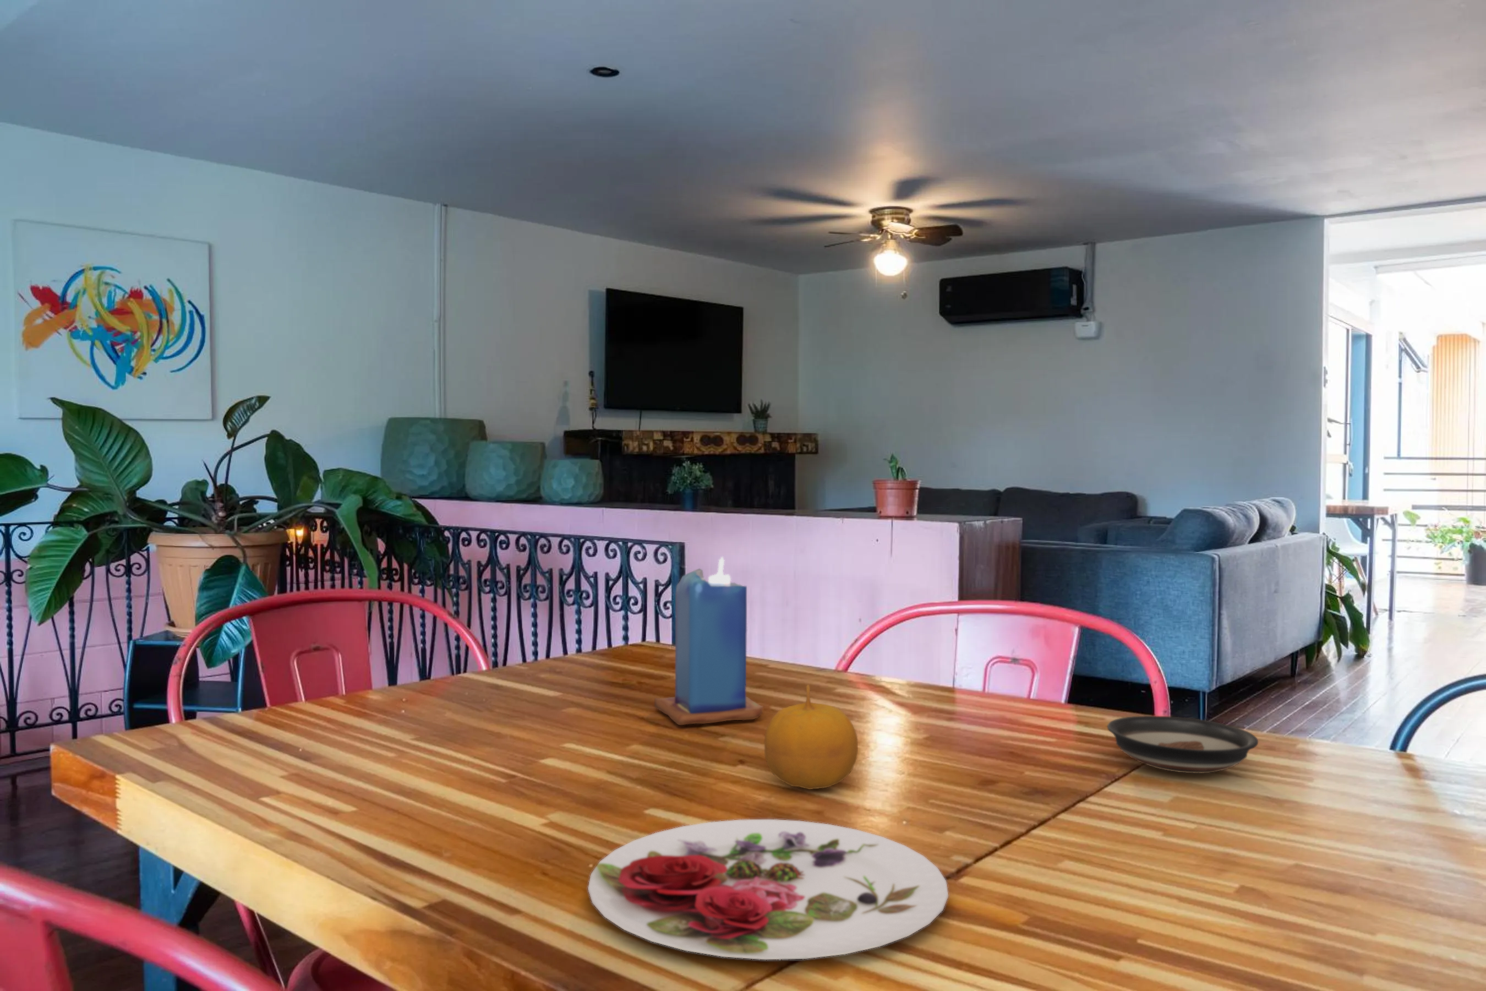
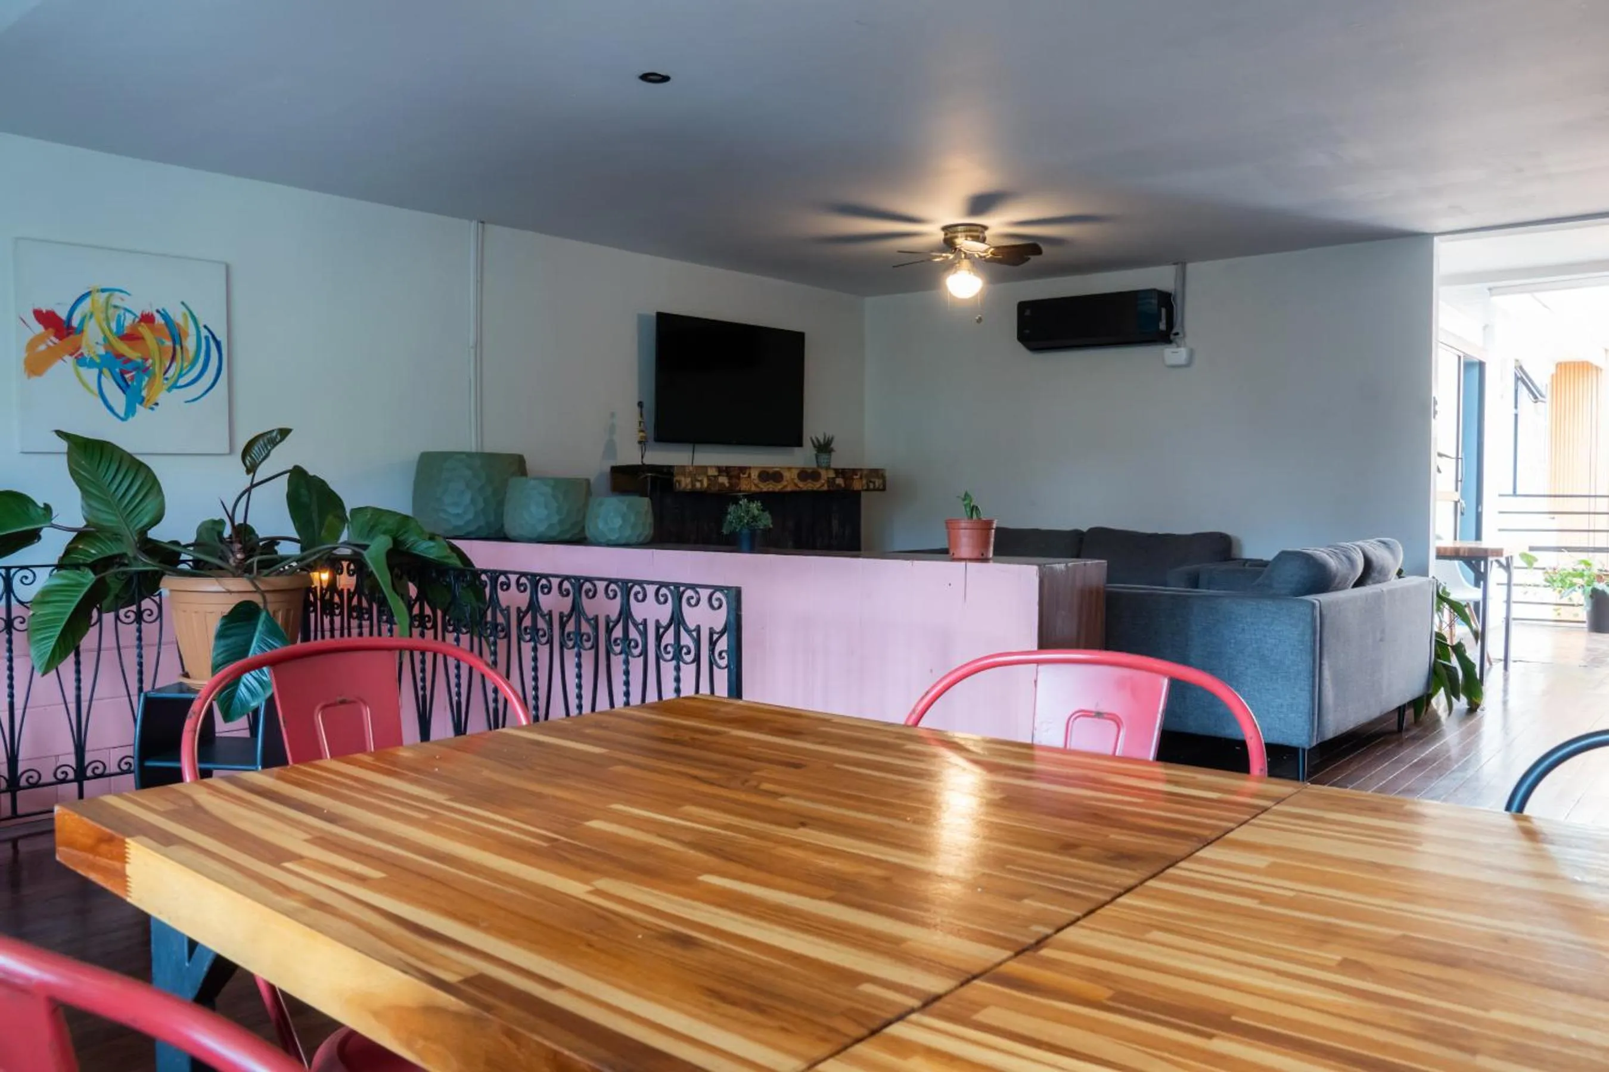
- plate (767, 875)
- saucer (1181, 748)
- fruit (810, 734)
- candle (708, 636)
